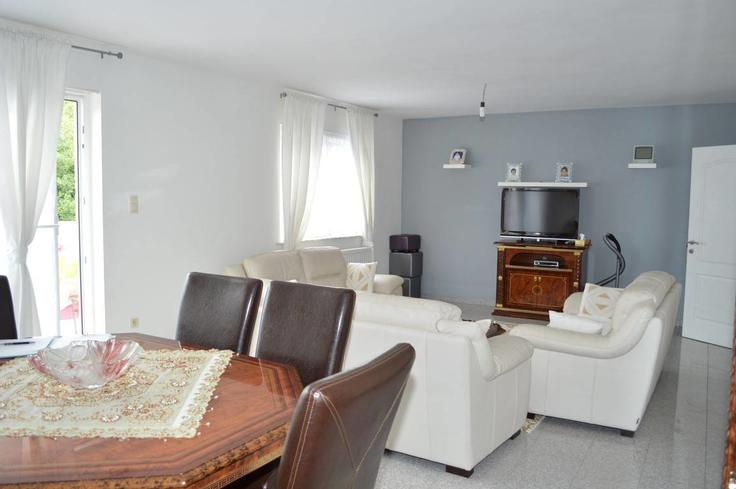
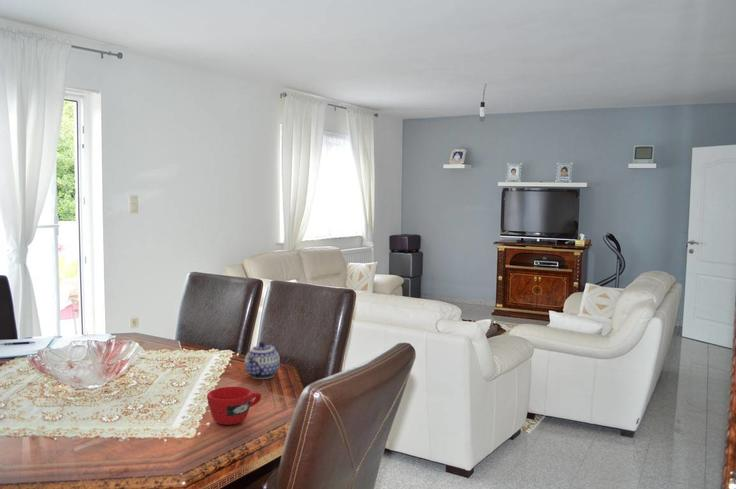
+ teapot (262, 358)
+ cup (235, 405)
